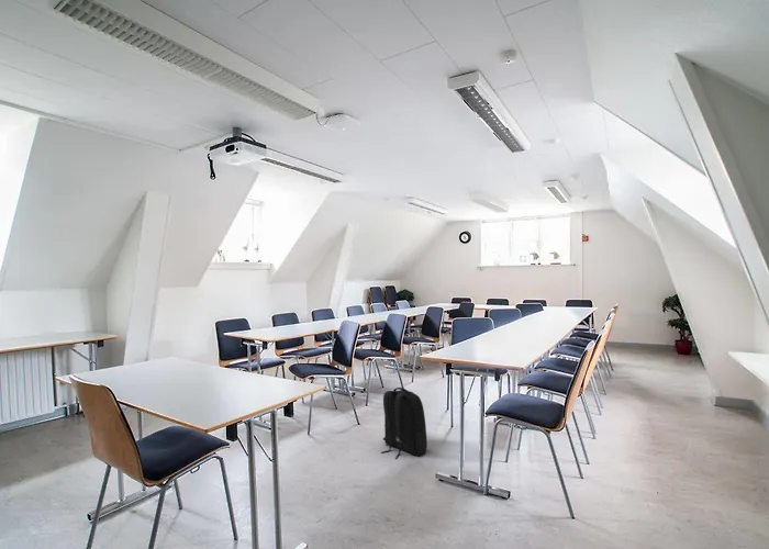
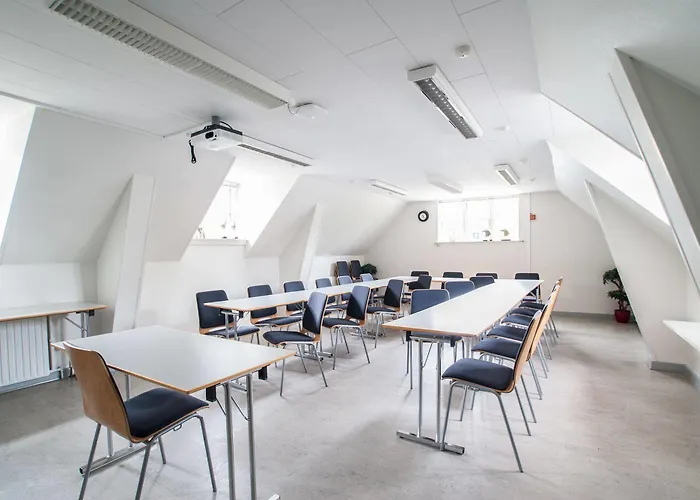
- backpack (402, 418)
